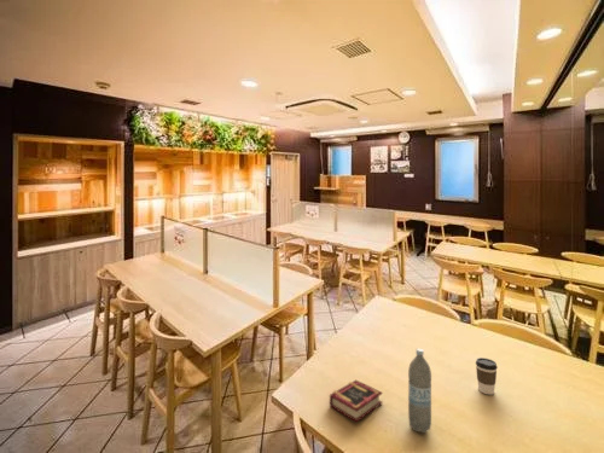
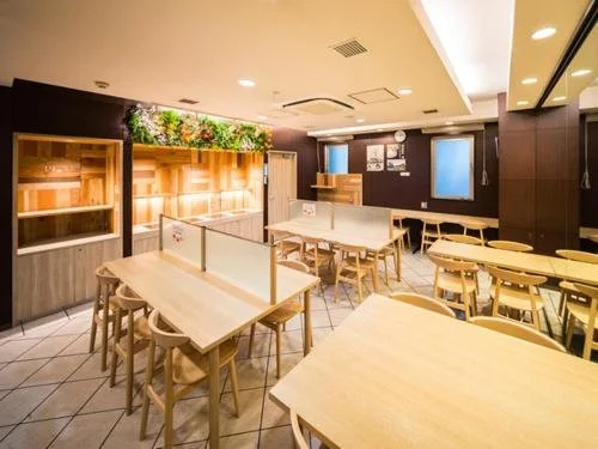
- coffee cup (486, 376)
- water bottle (419, 389)
- book (355, 397)
